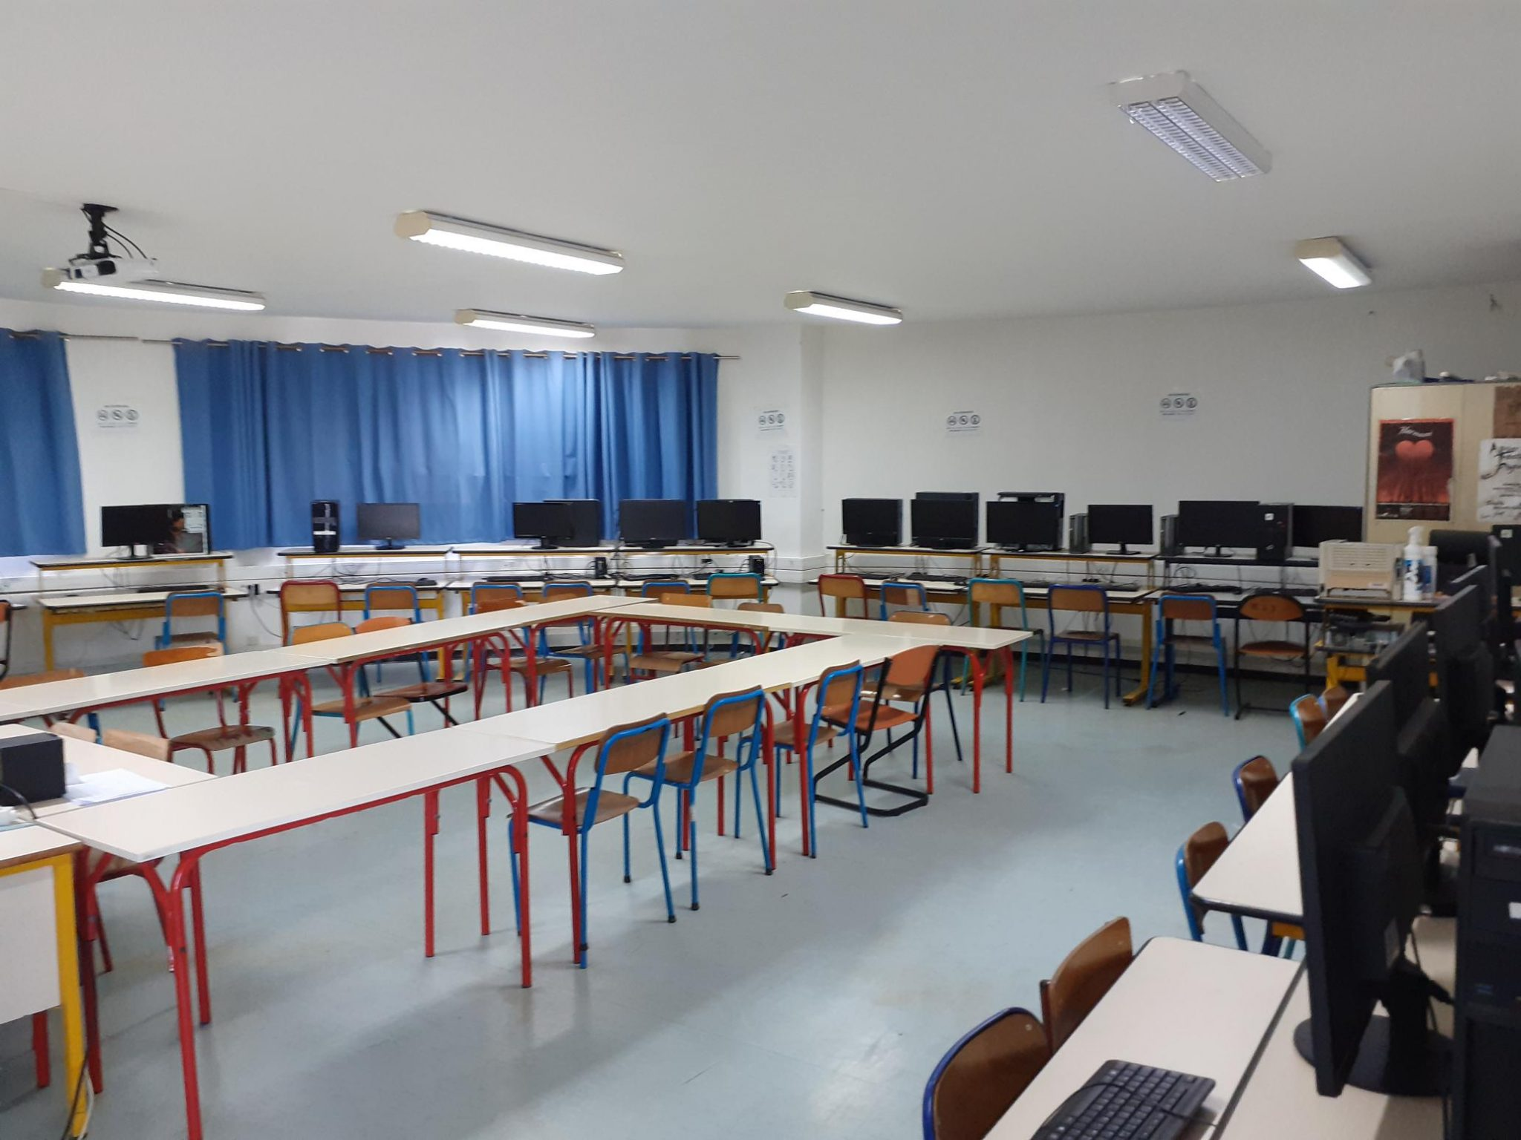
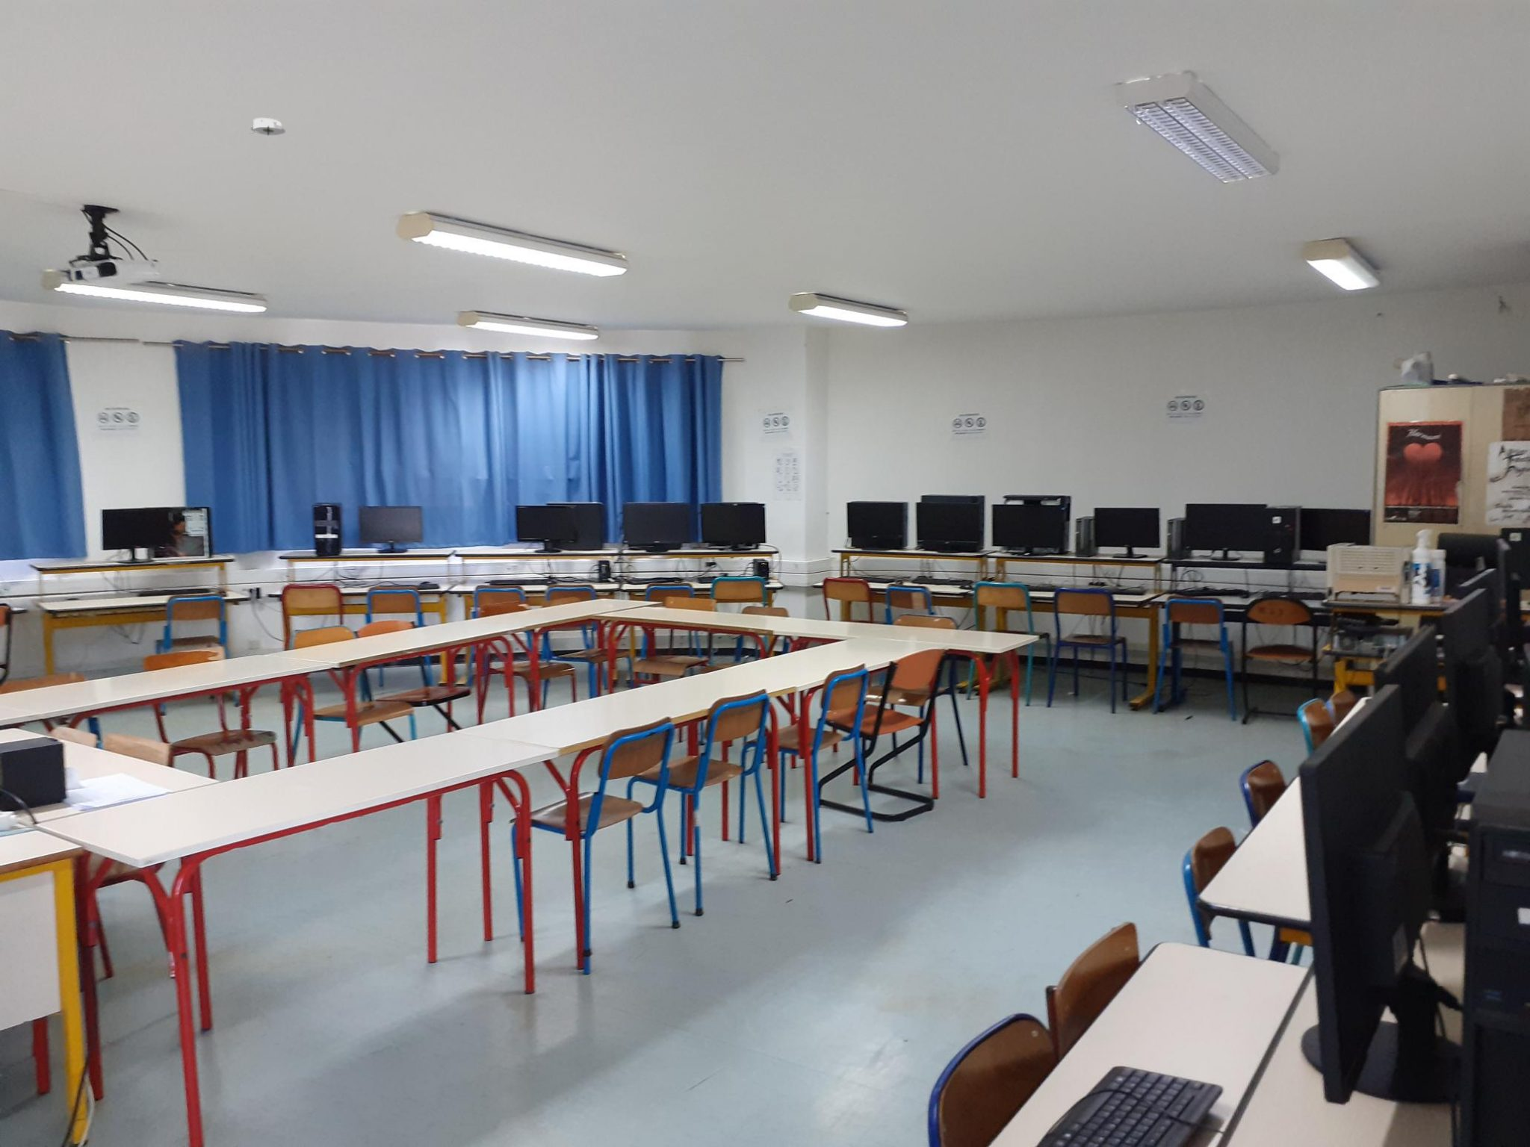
+ smoke detector (266, 127)
